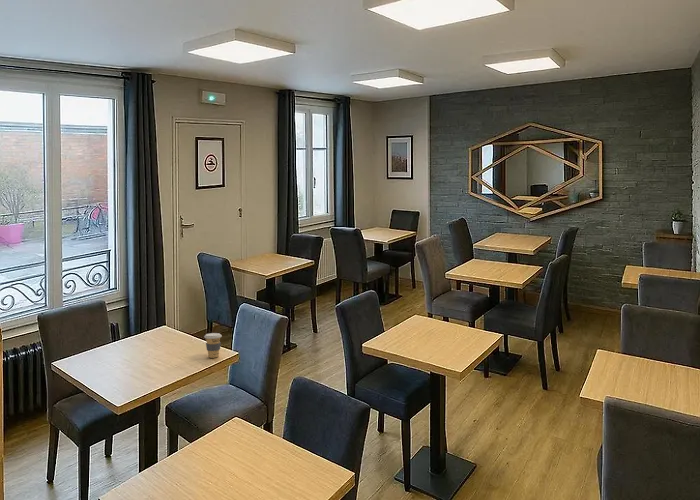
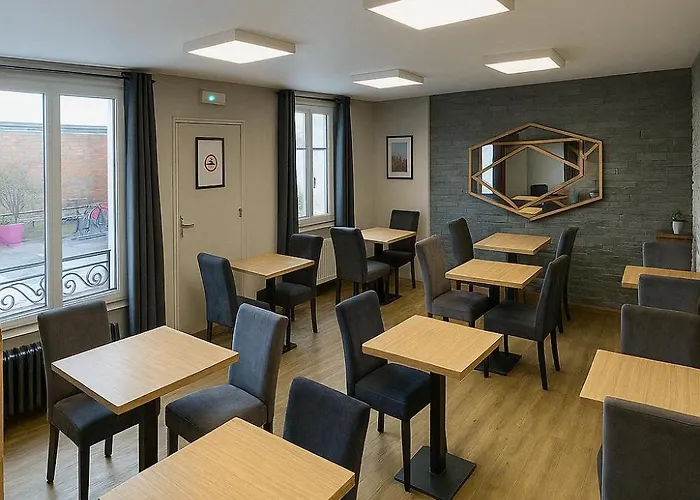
- coffee cup (213, 345)
